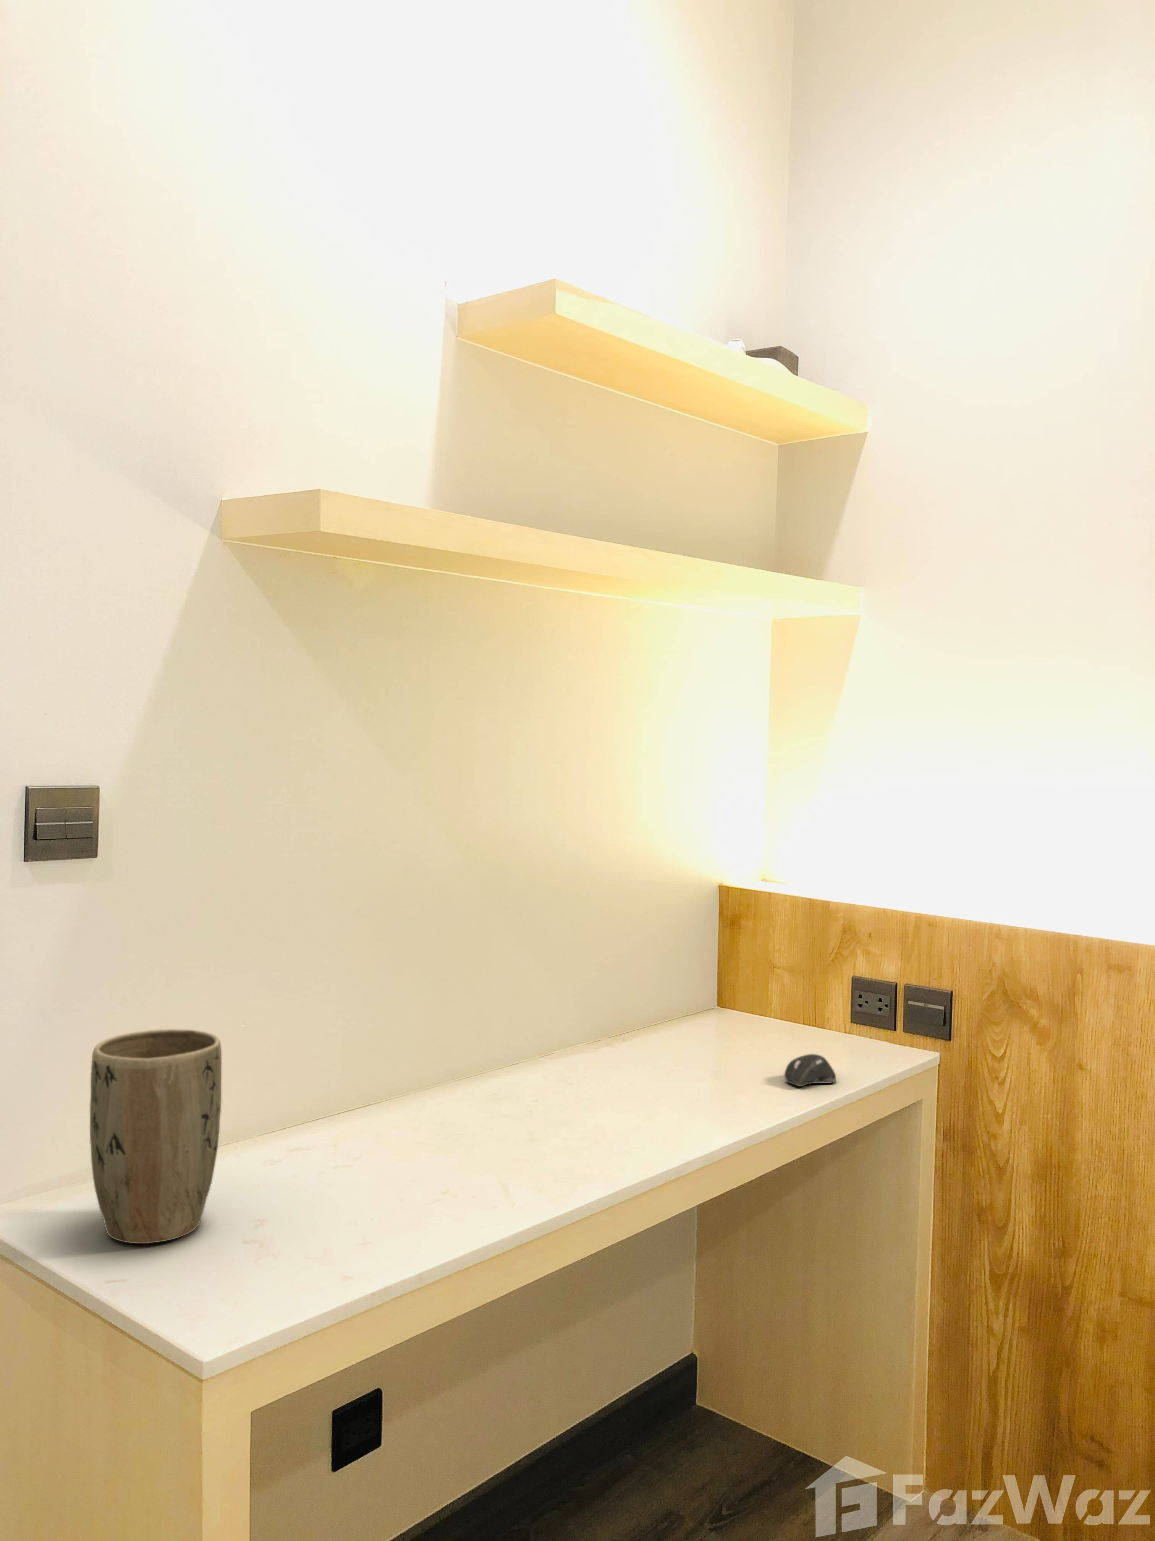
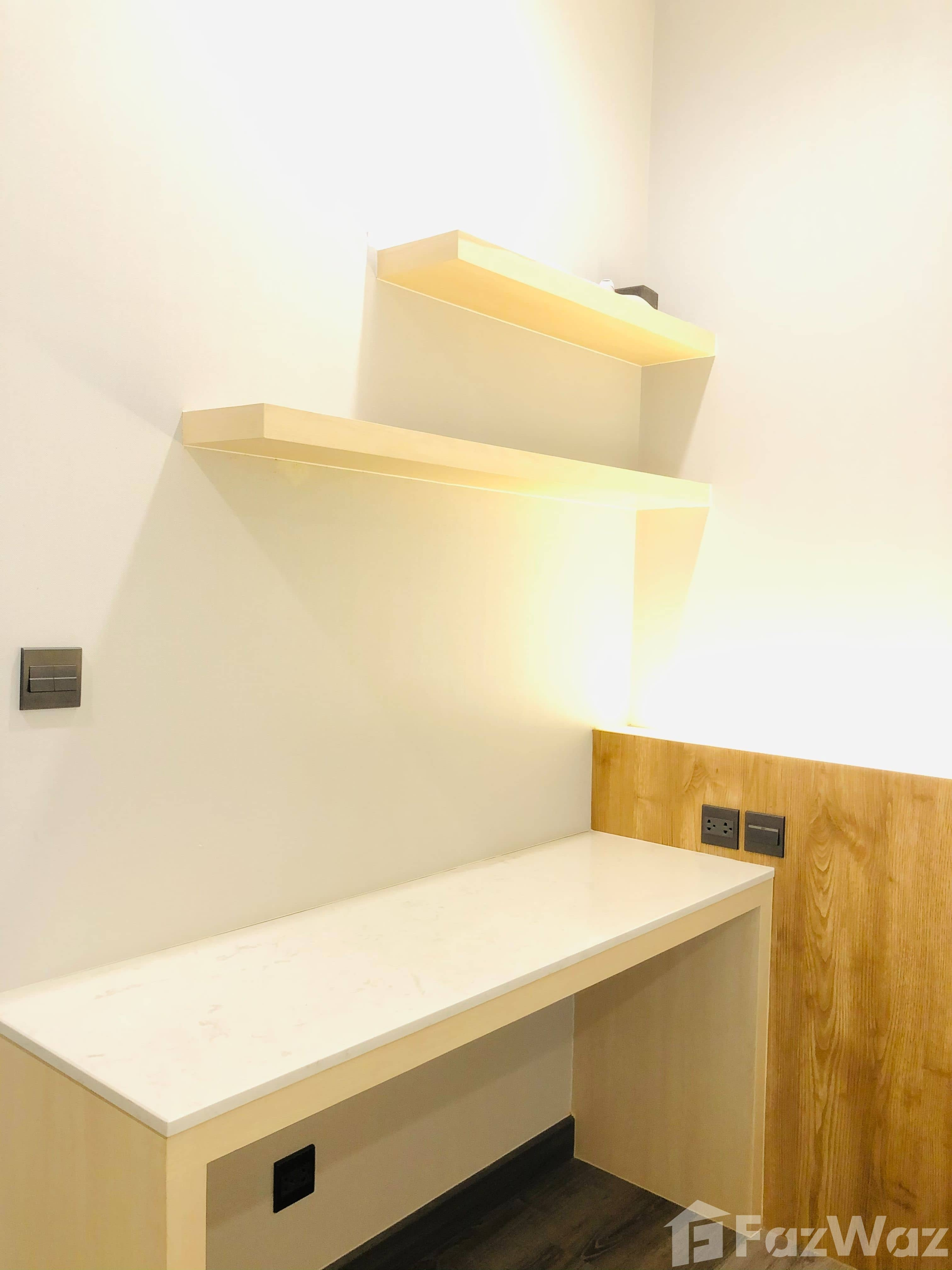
- computer mouse (812, 1068)
- plant pot (157, 1135)
